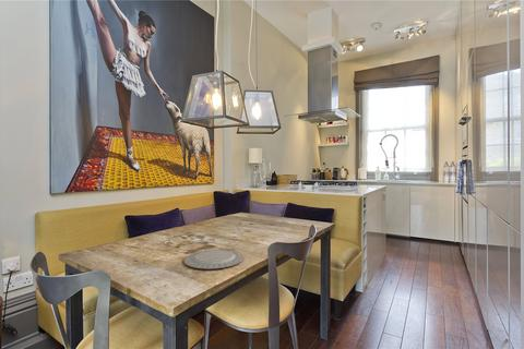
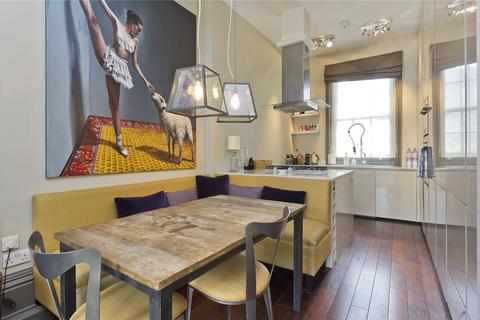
- chinaware (214, 256)
